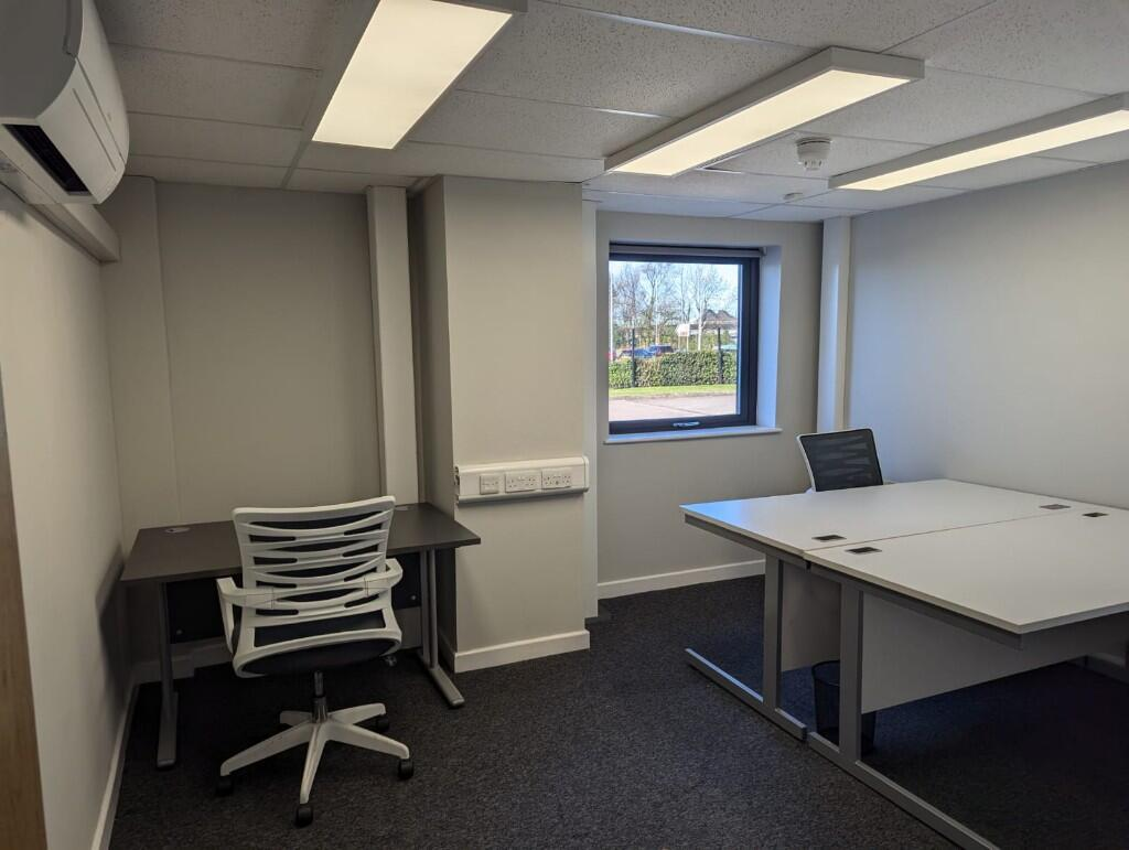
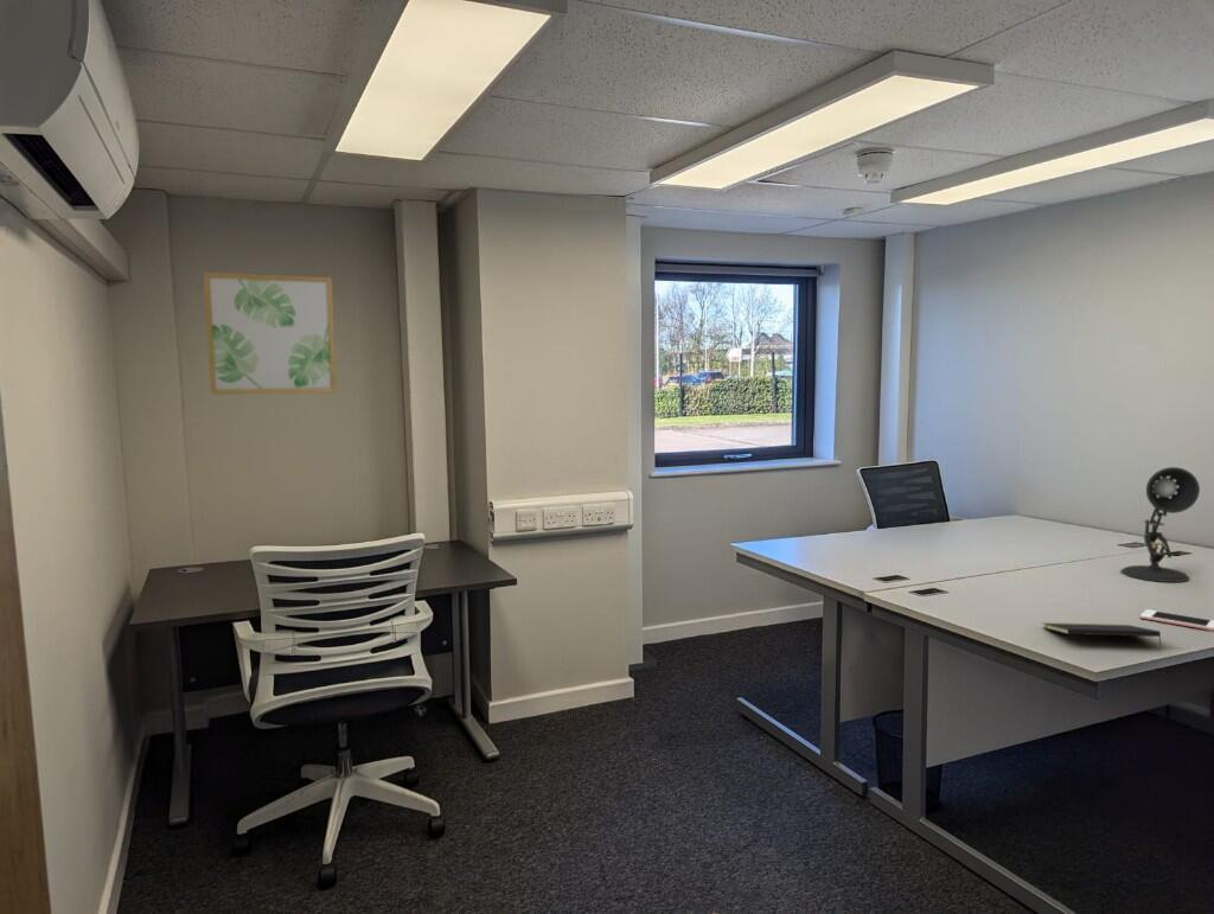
+ notepad (1098, 628)
+ cell phone (1178, 619)
+ wall art (271, 334)
+ desk lamp (1158, 519)
